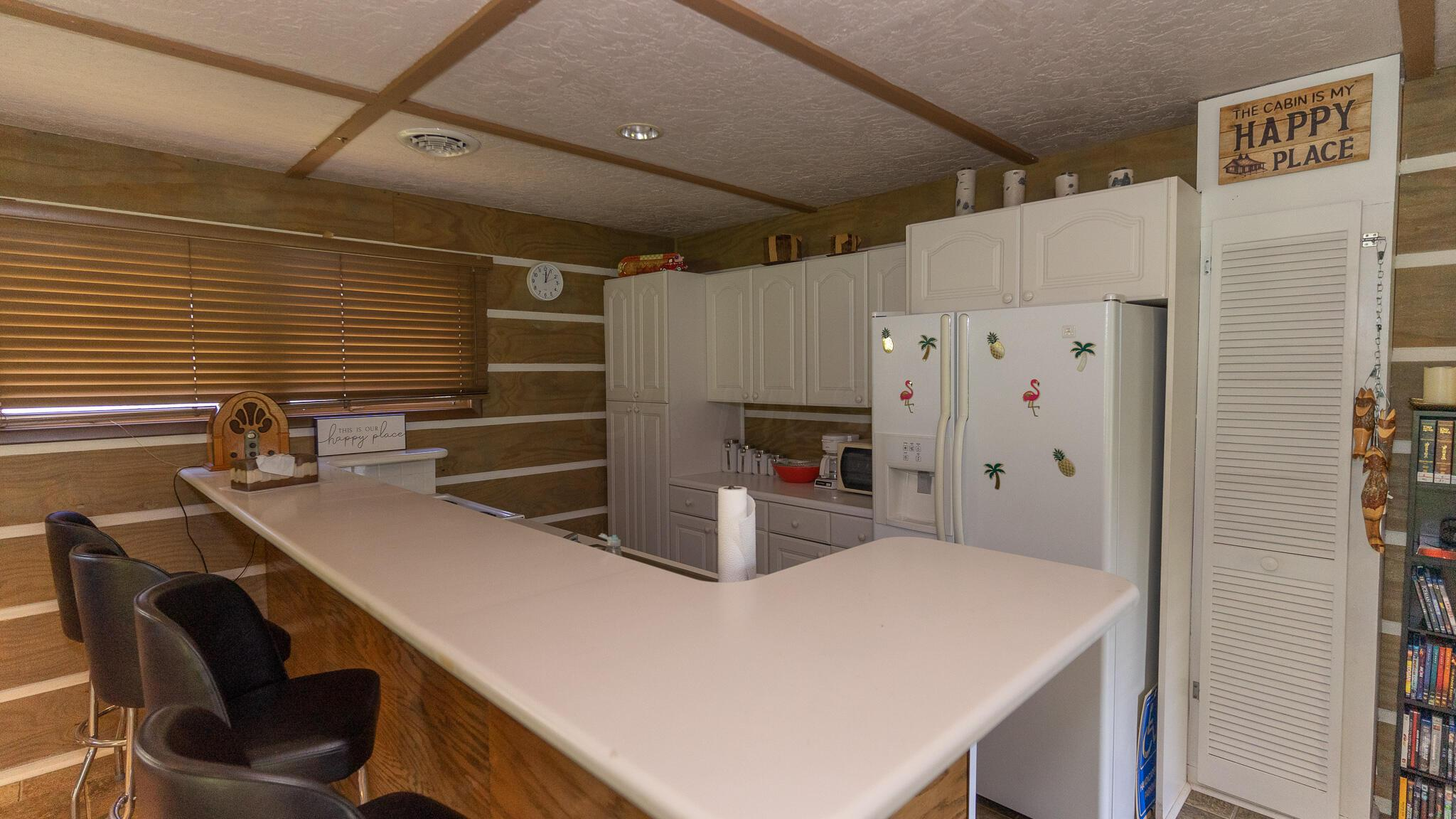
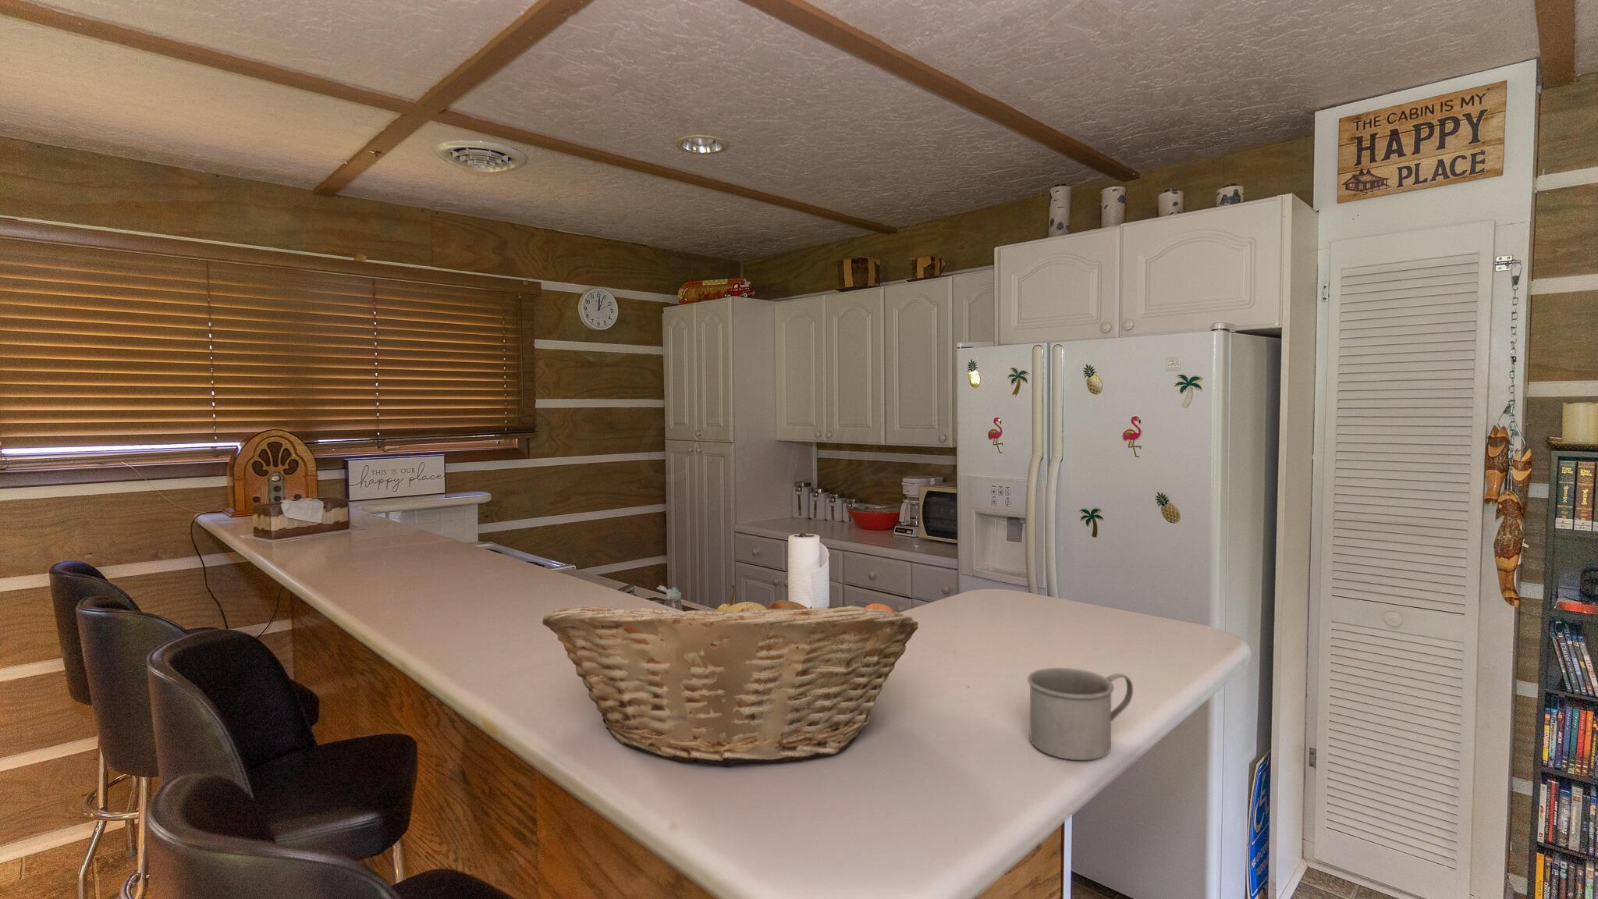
+ fruit basket (732, 652)
+ mug (1076, 710)
